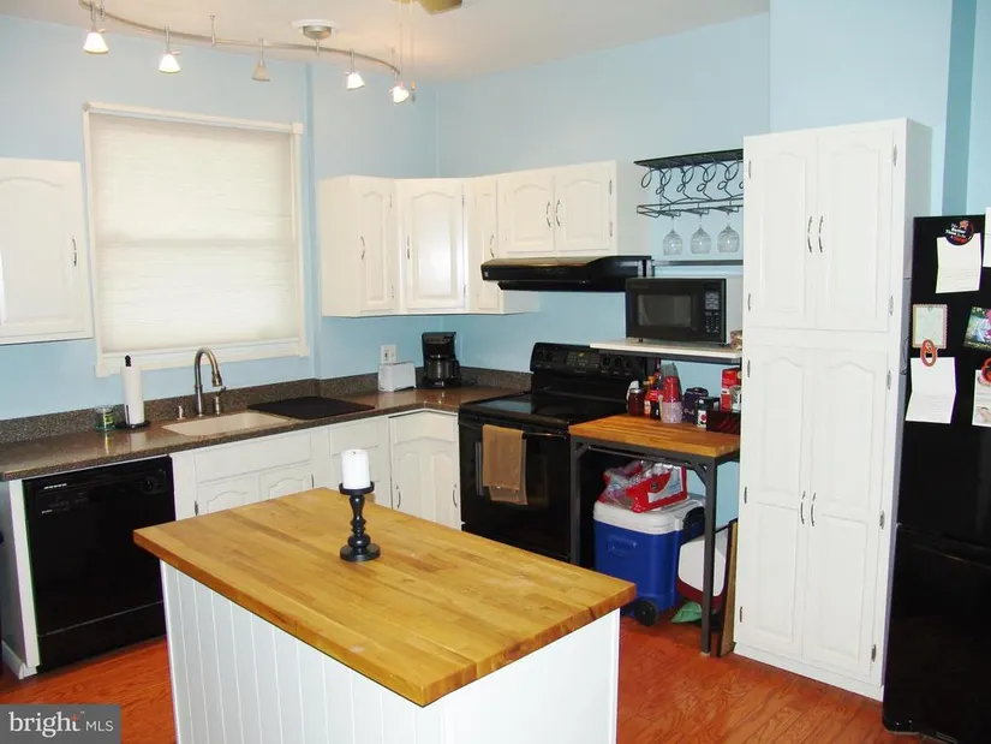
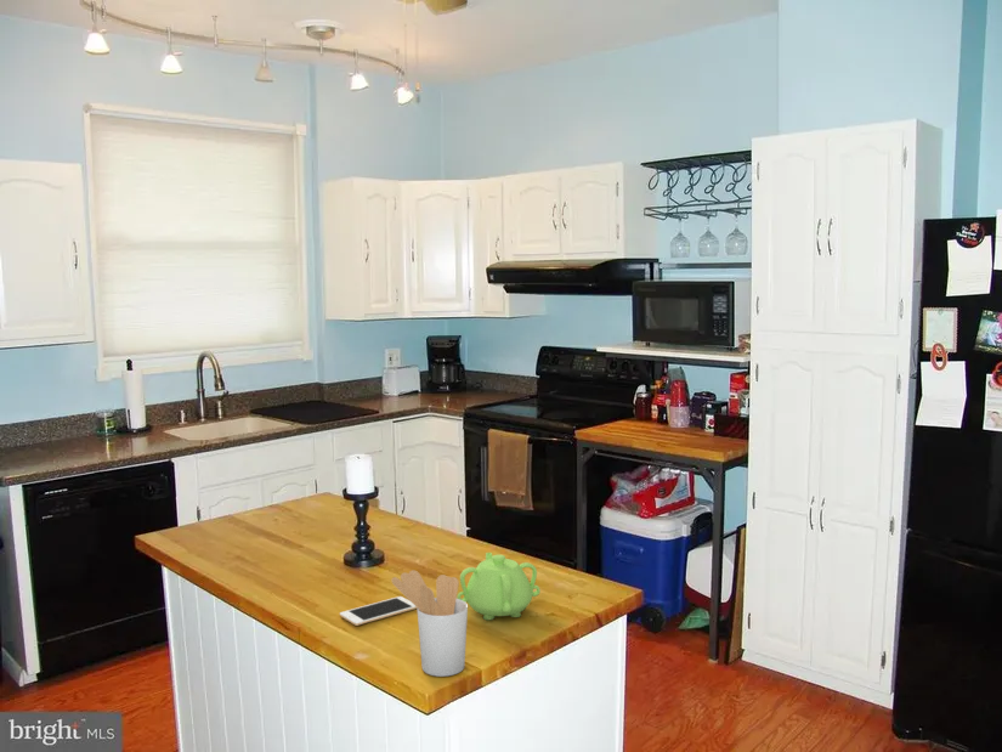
+ teapot (498, 582)
+ utensil holder (430, 620)
+ cell phone (379, 610)
